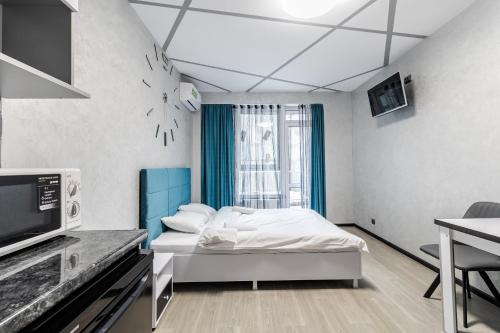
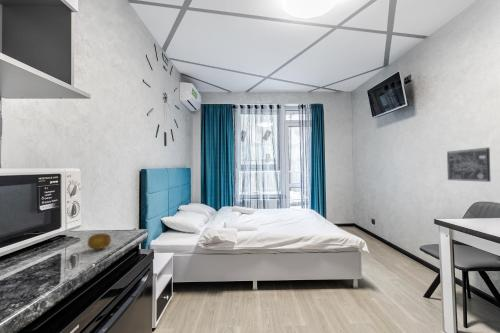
+ wall art (466, 165)
+ fruit (99, 241)
